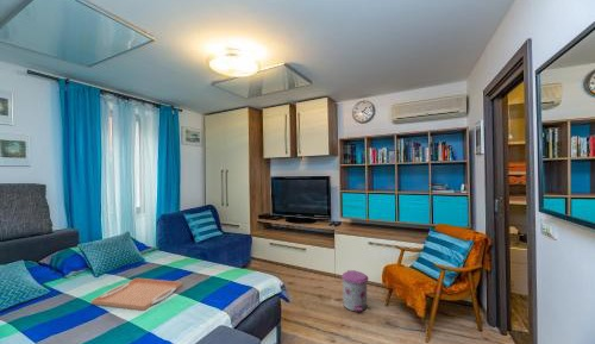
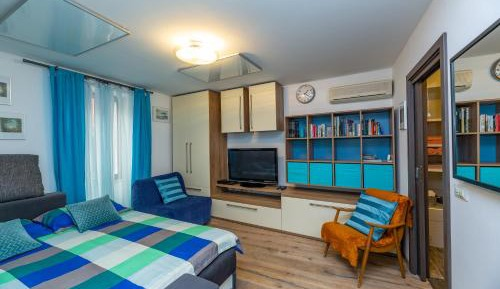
- serving tray (139, 292)
- trash can (355, 289)
